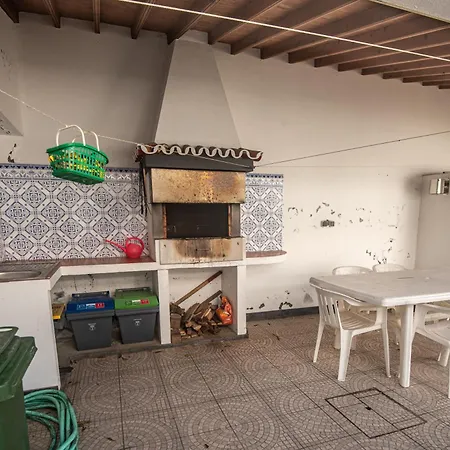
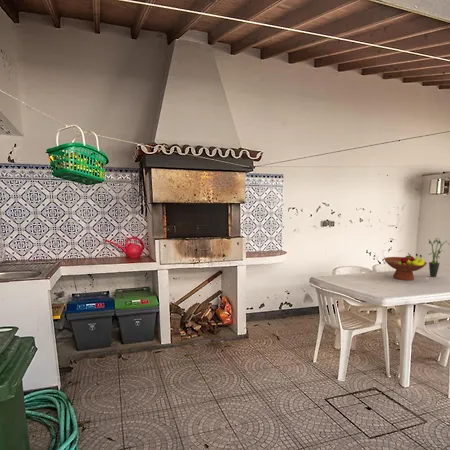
+ fruit bowl (404, 266)
+ potted plant (437, 257)
